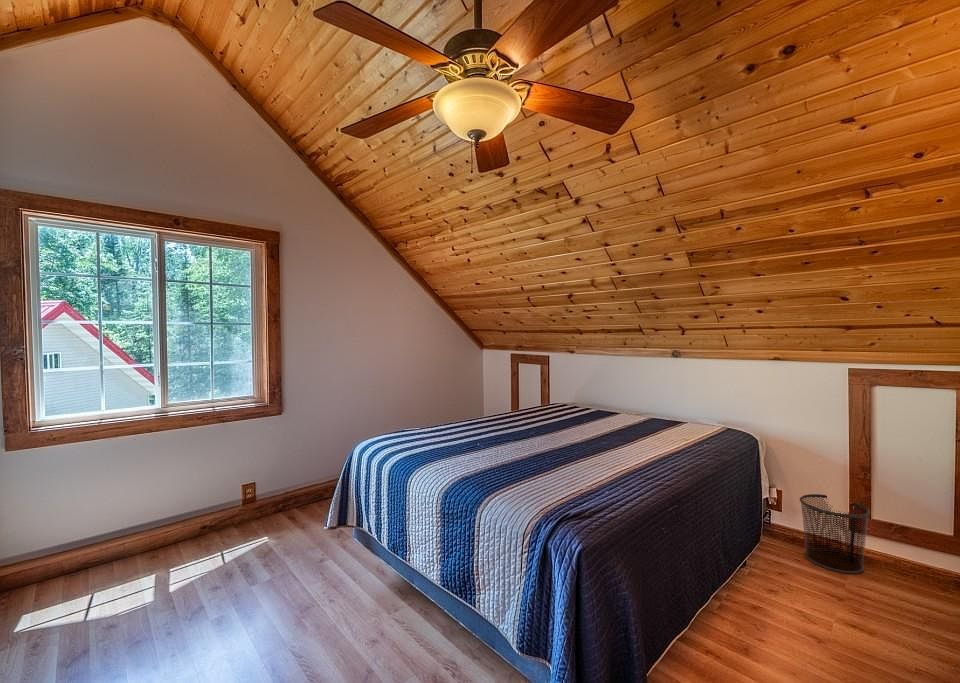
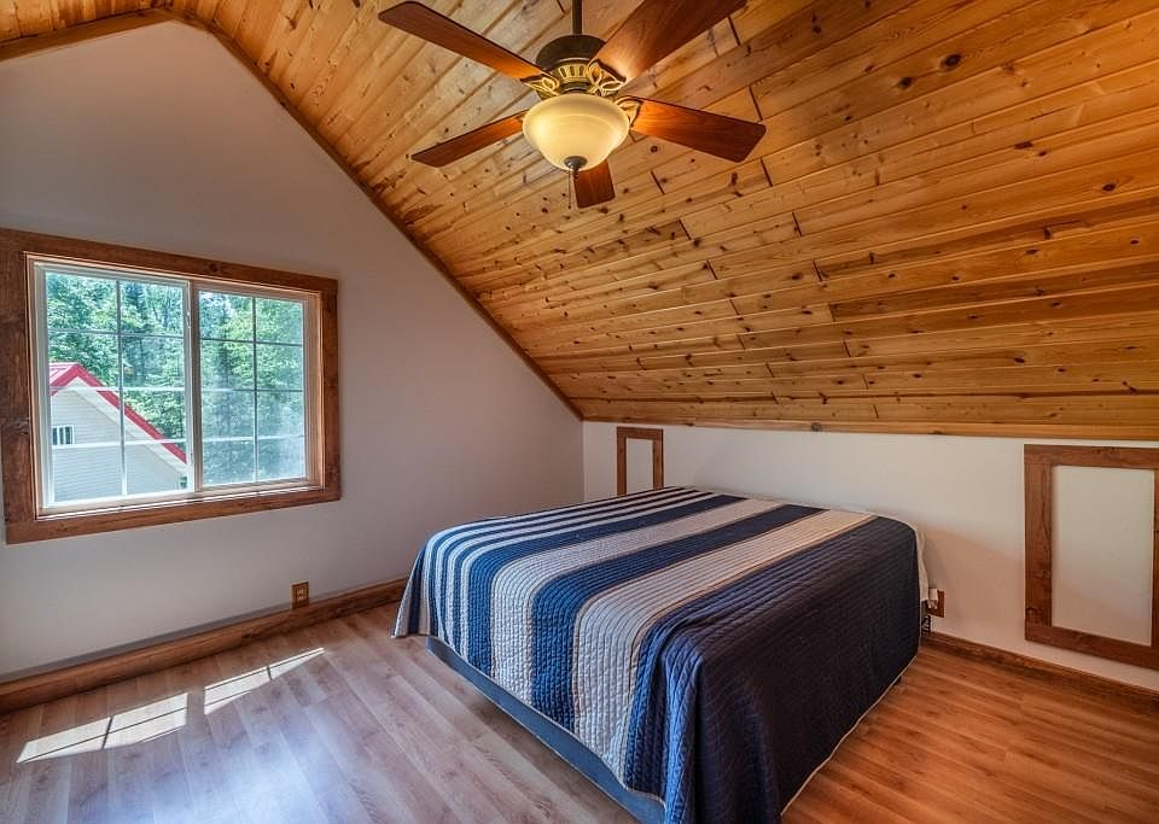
- waste bin (833, 532)
